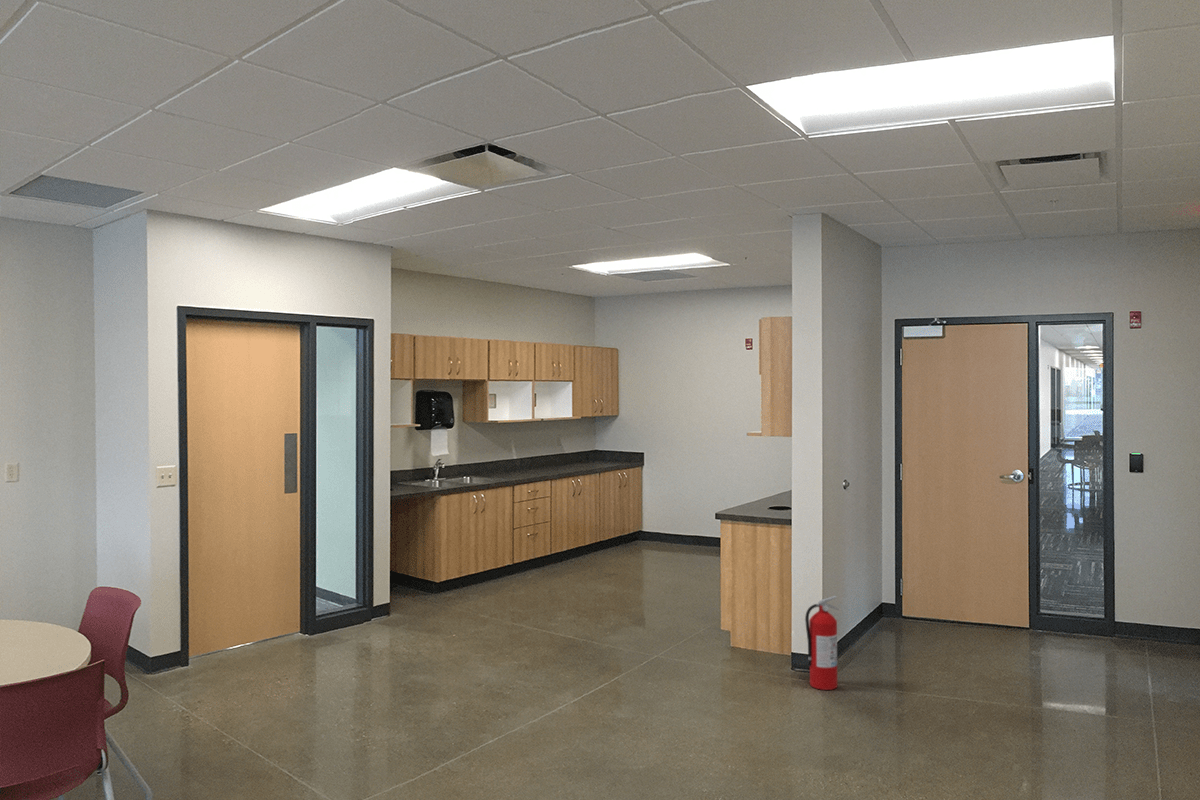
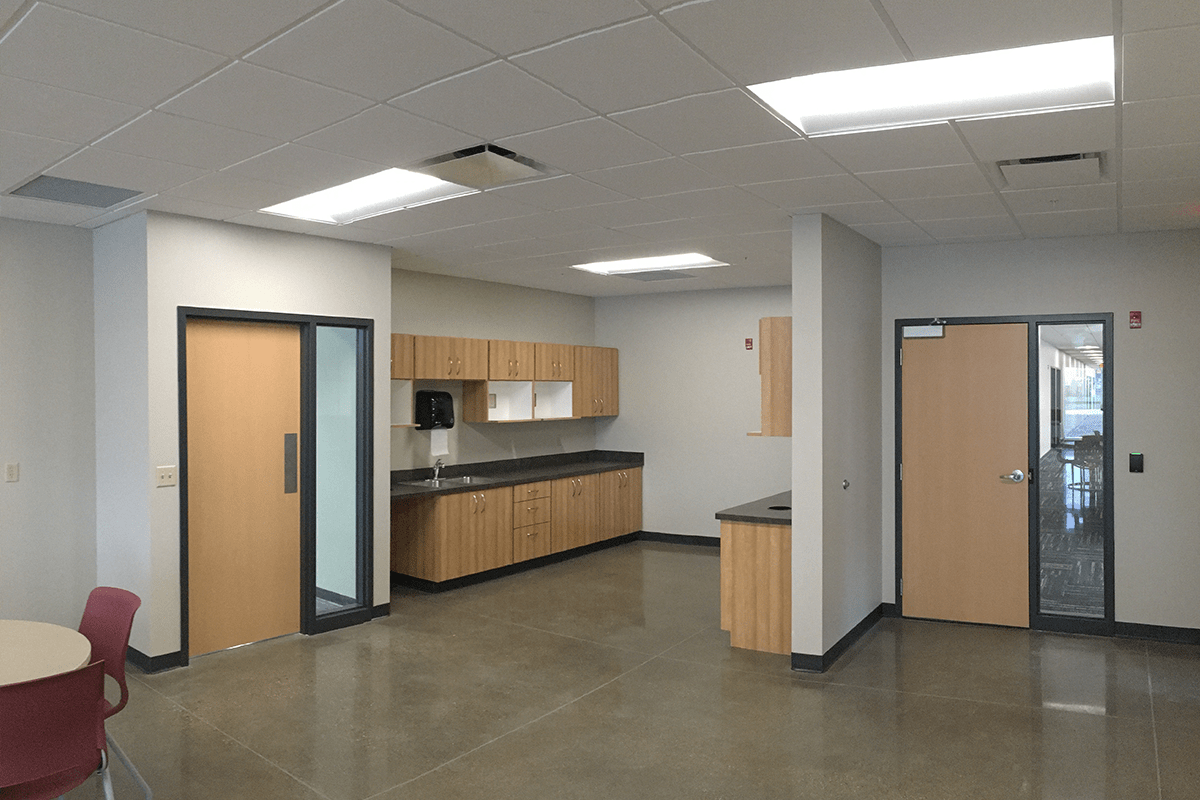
- fire extinguisher (822, 641)
